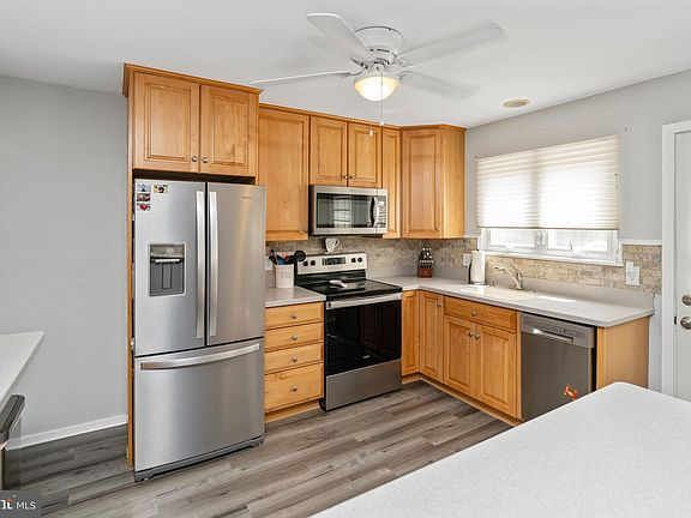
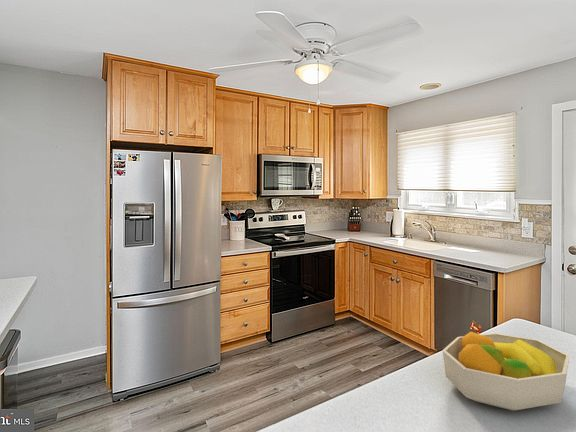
+ fruit bowl (504, 362)
